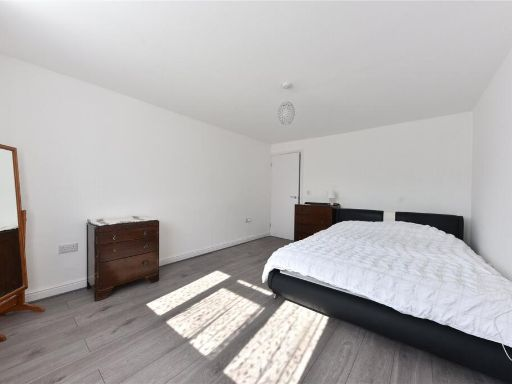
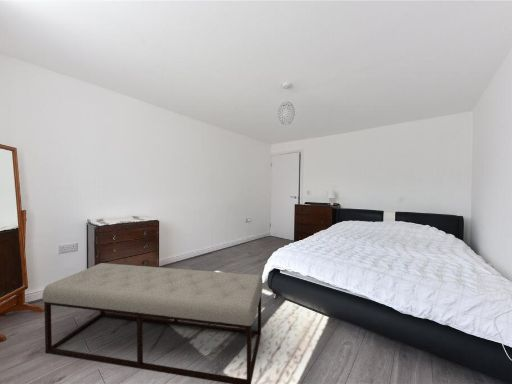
+ bench (160, 311)
